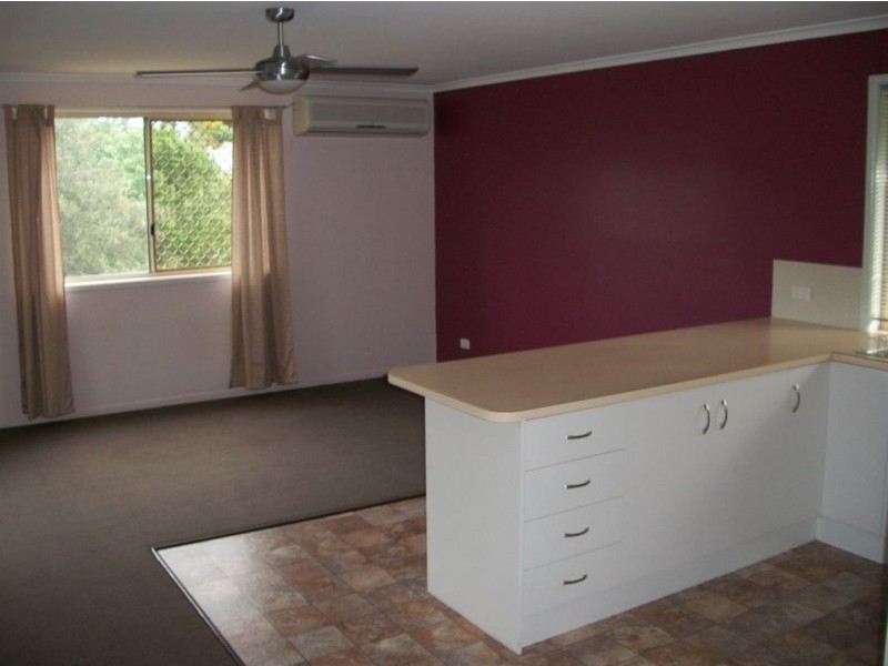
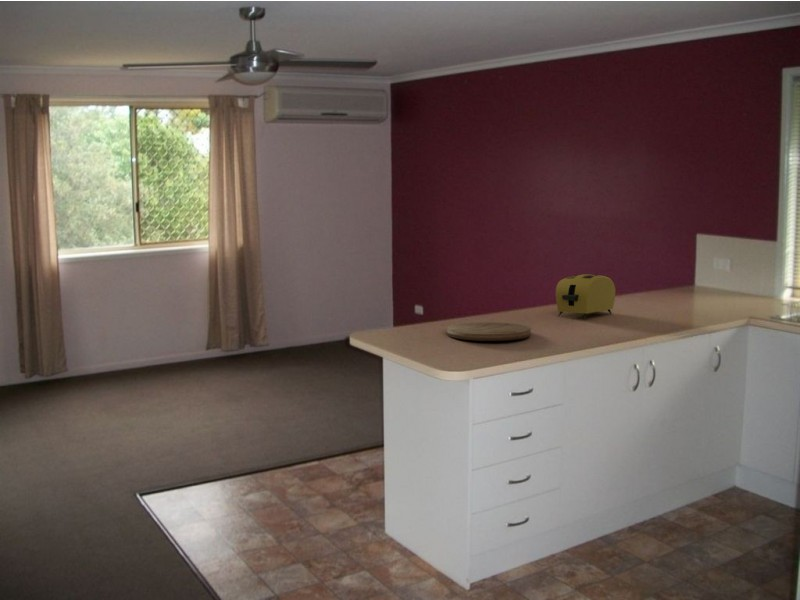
+ cutting board (488, 331)
+ toaster (584, 294)
